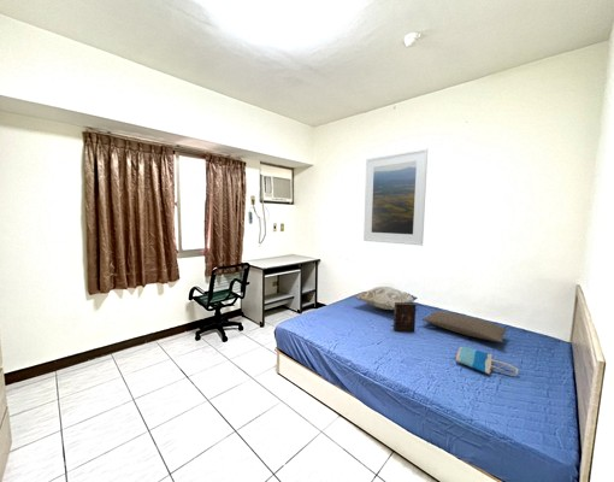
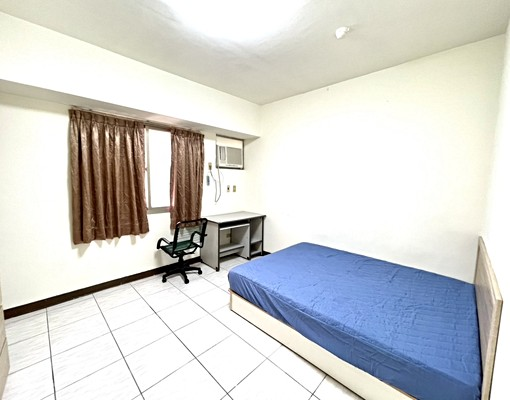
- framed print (392, 199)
- tote bag (485, 362)
- decorative pillow (385, 298)
- pillow (462, 324)
- bible (403, 317)
